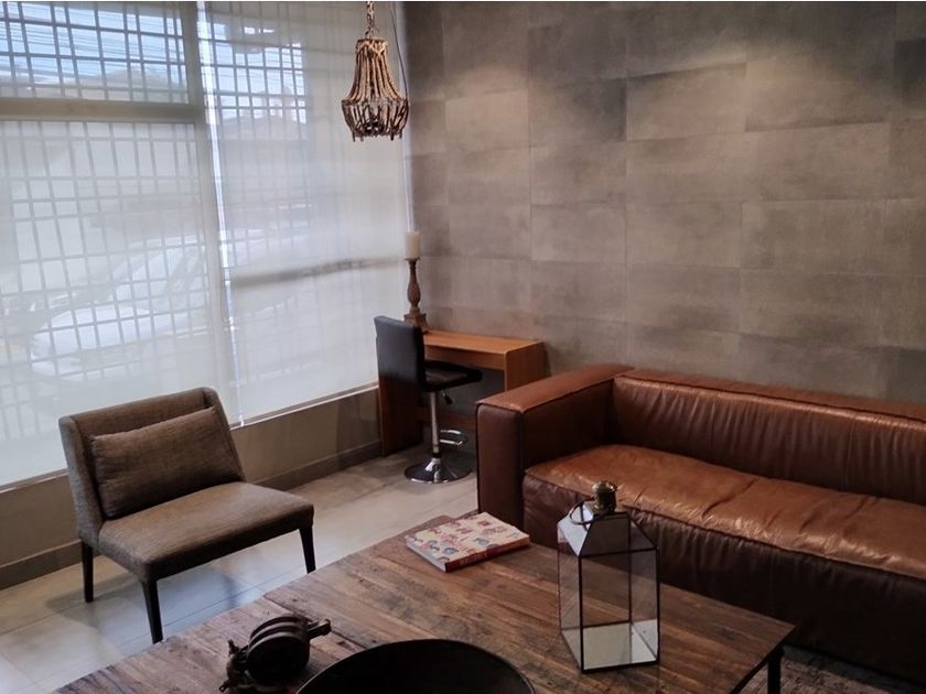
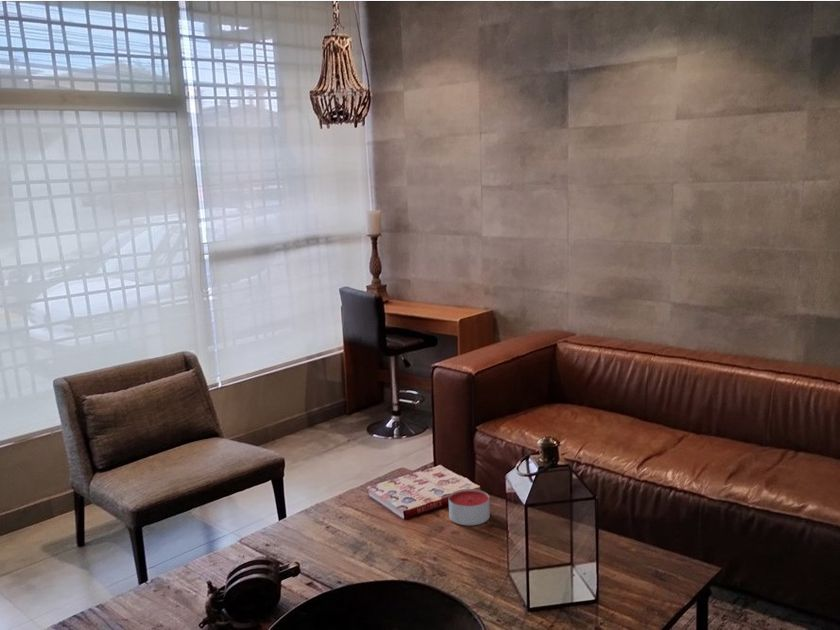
+ candle (469, 506)
